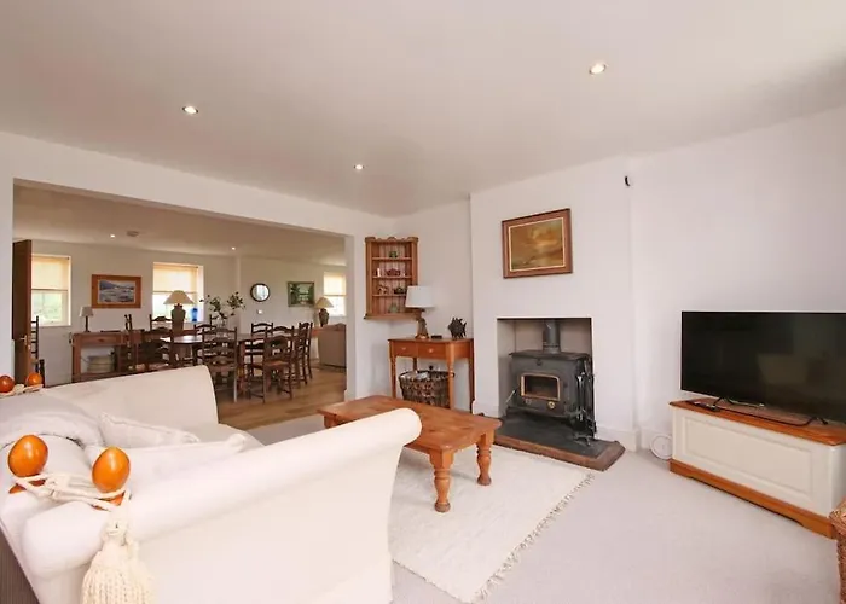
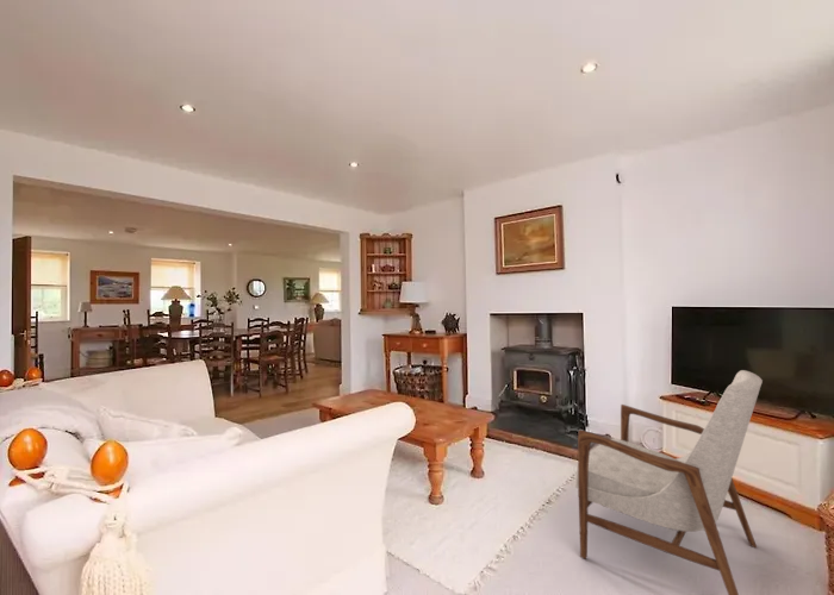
+ armchair (665, 458)
